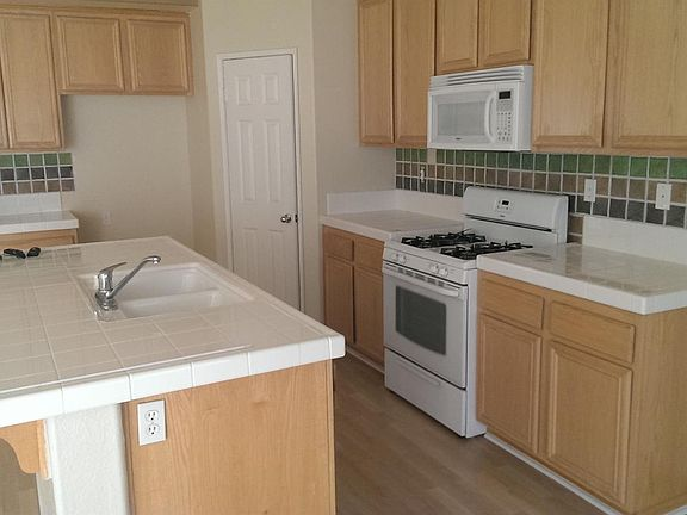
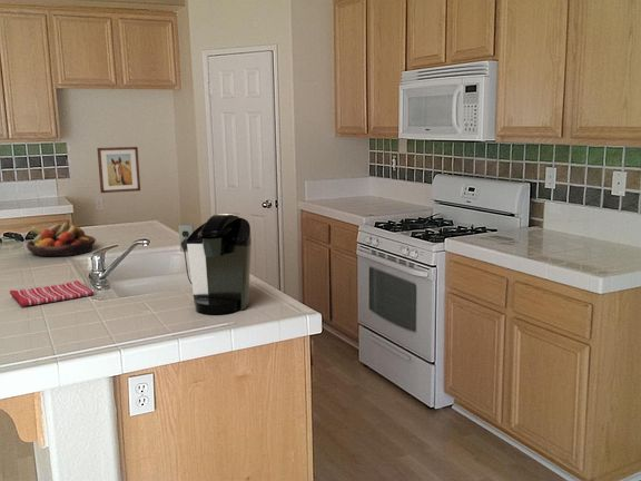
+ dish towel (51, 292)
+ coffee maker (206, 258)
+ fruit bowl (60, 237)
+ wall art (119, 169)
